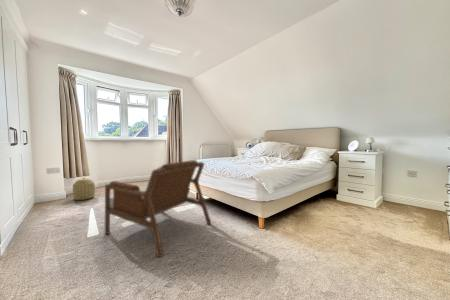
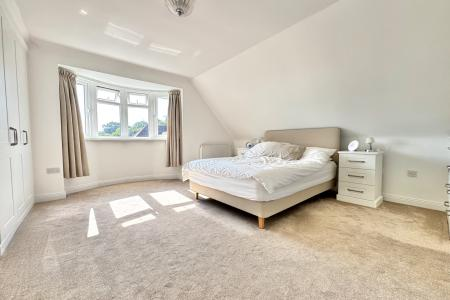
- armchair (159, 194)
- basket (84, 188)
